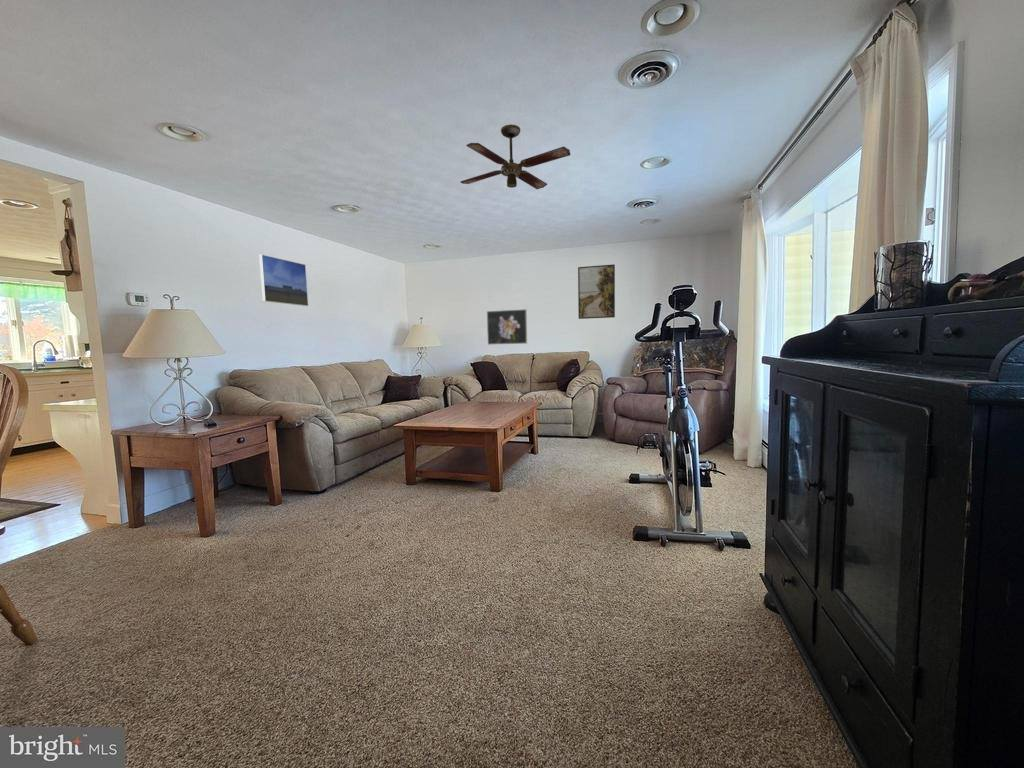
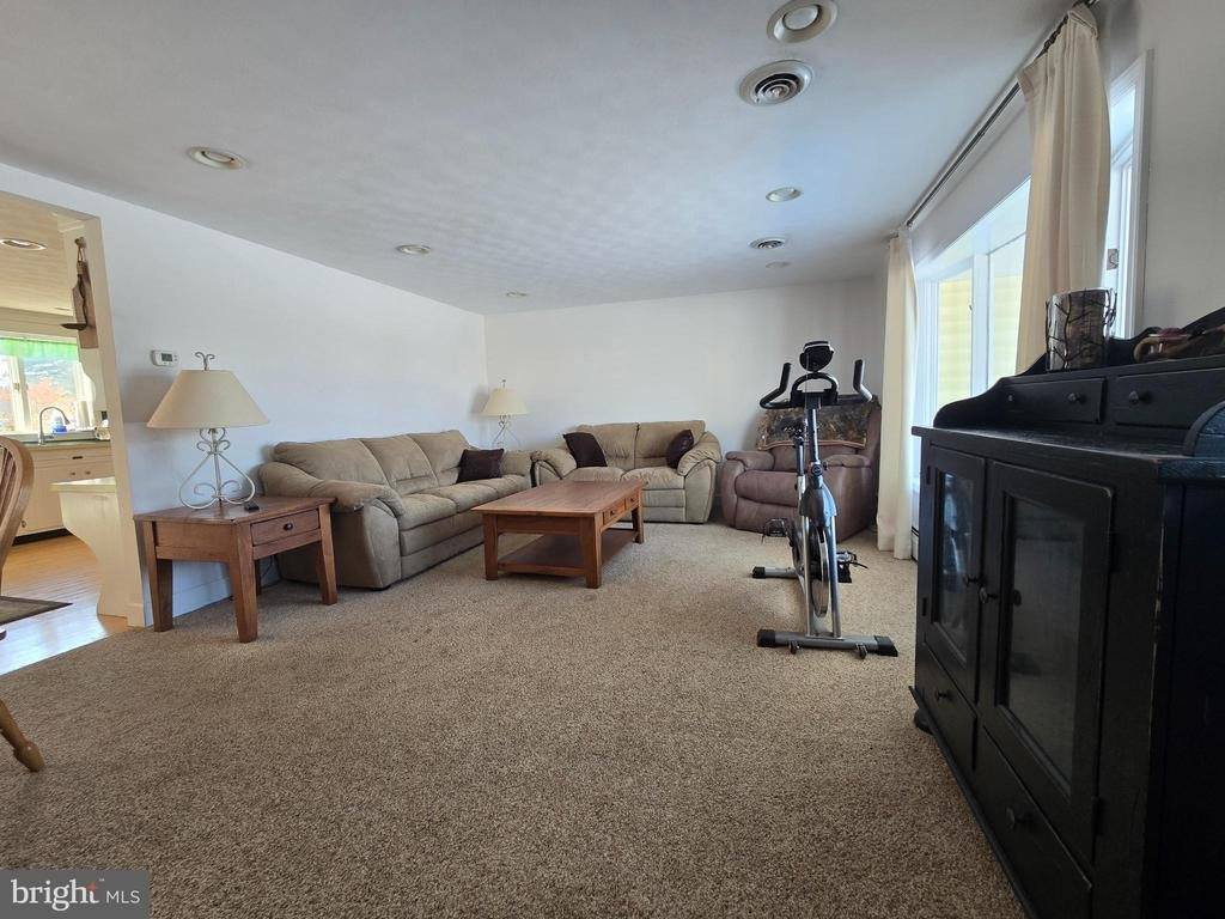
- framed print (285, 281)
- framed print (596, 292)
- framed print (506, 327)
- ceiling fan (511, 158)
